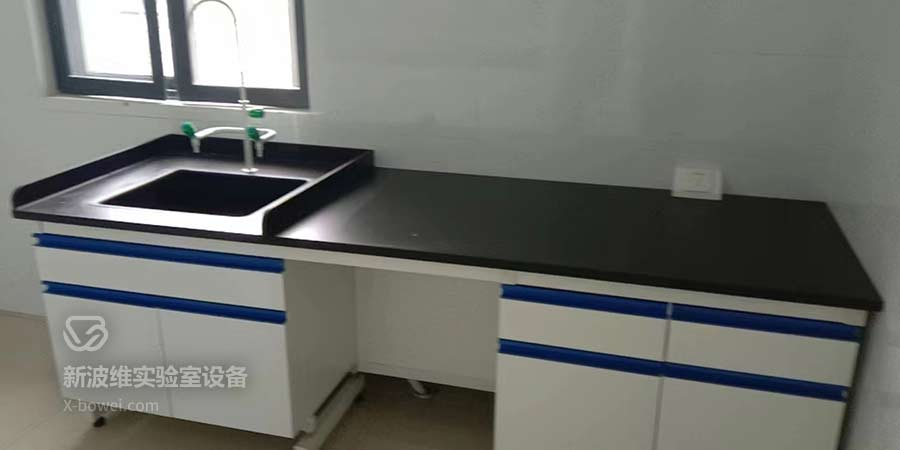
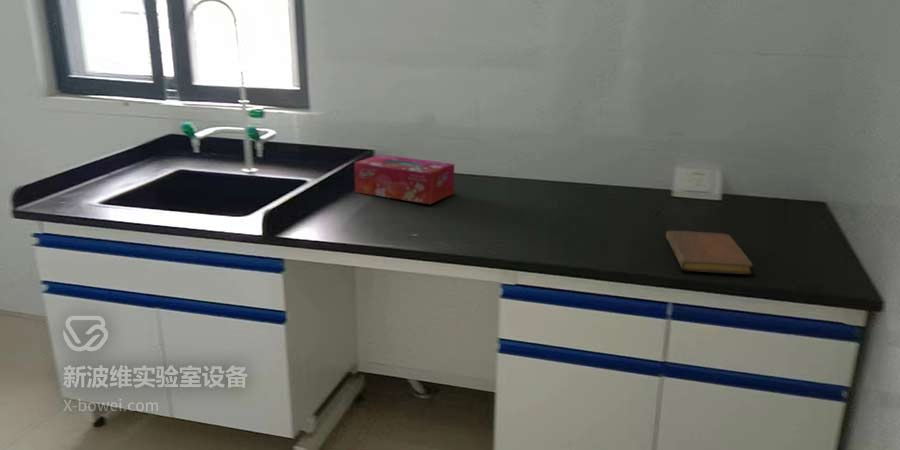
+ tissue box (404, 178)
+ notebook (706, 250)
